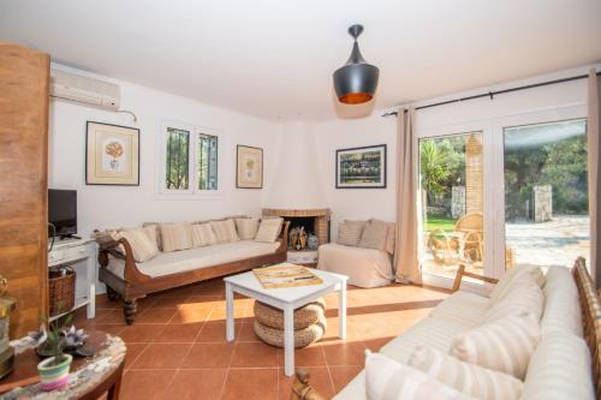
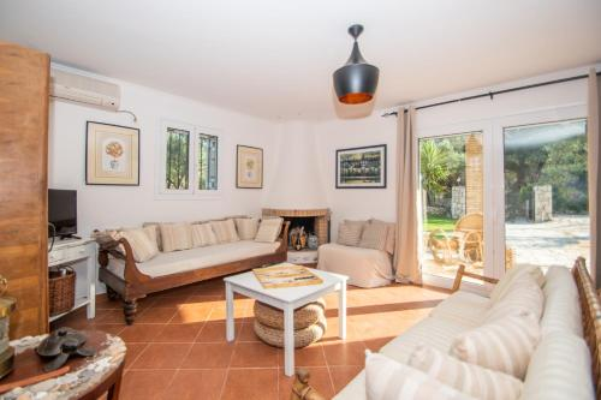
- potted plant (56, 346)
